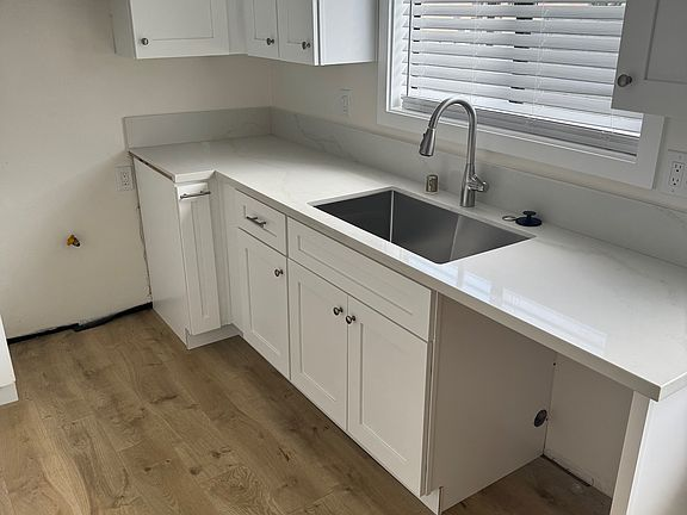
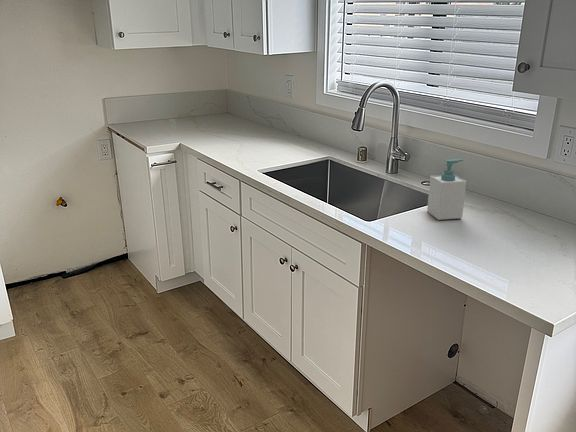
+ soap bottle (447, 187)
